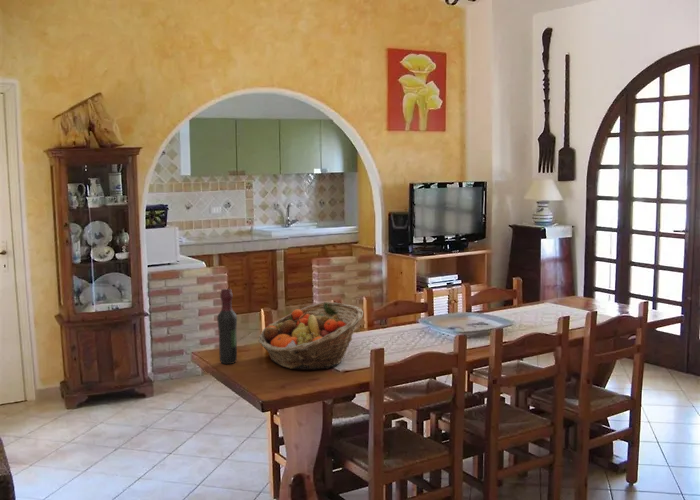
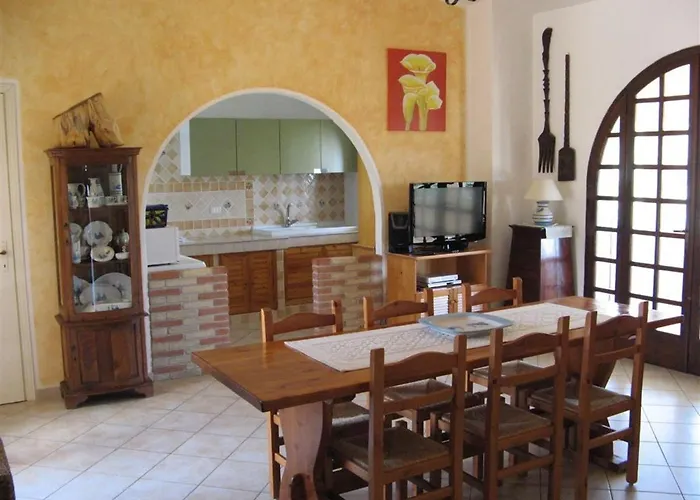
- fruit basket (310, 334)
- wine bottle (227, 326)
